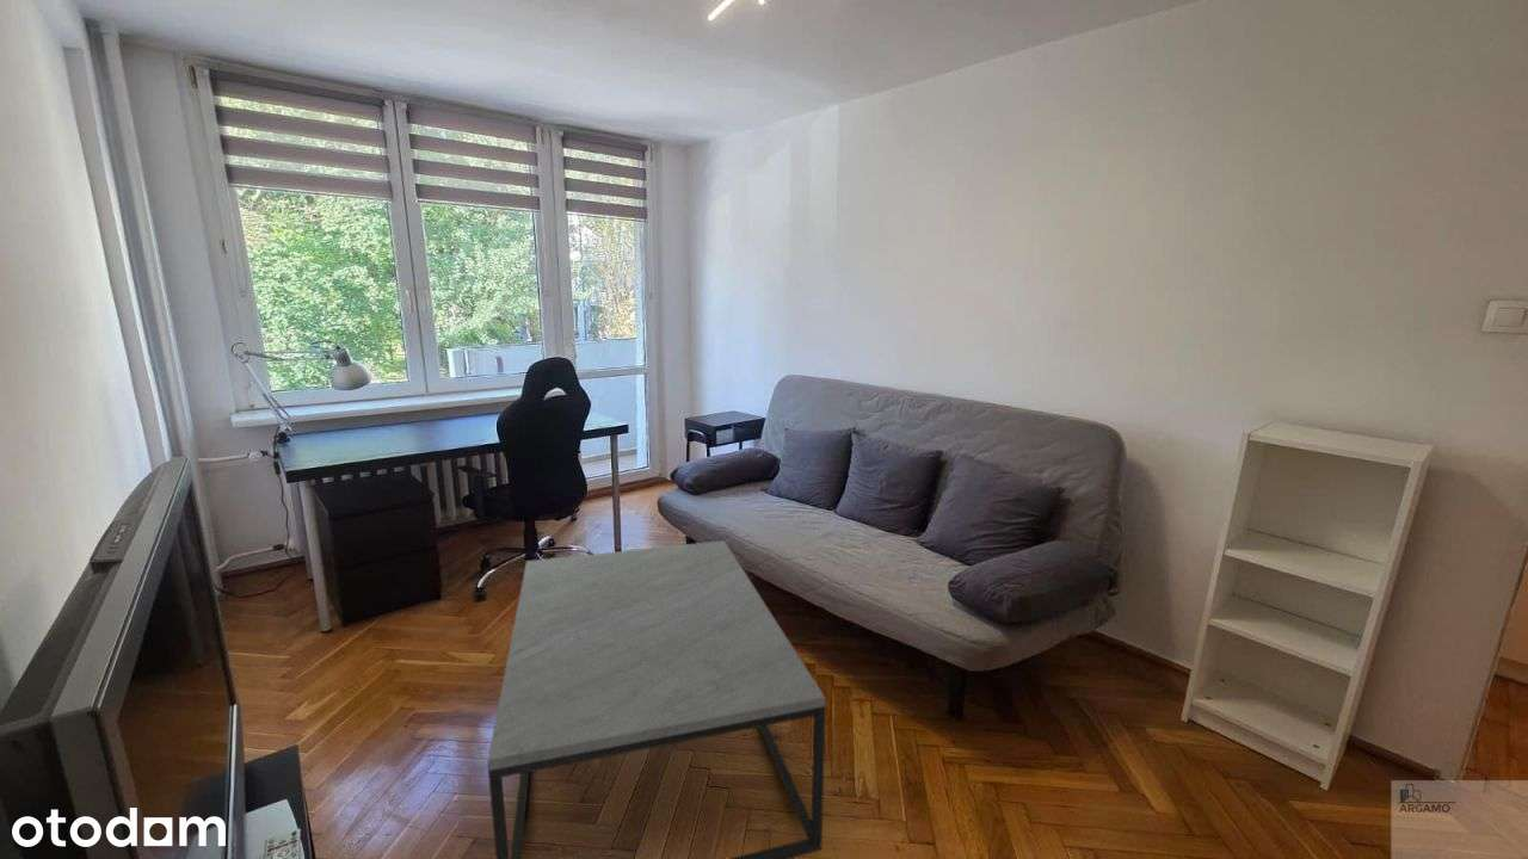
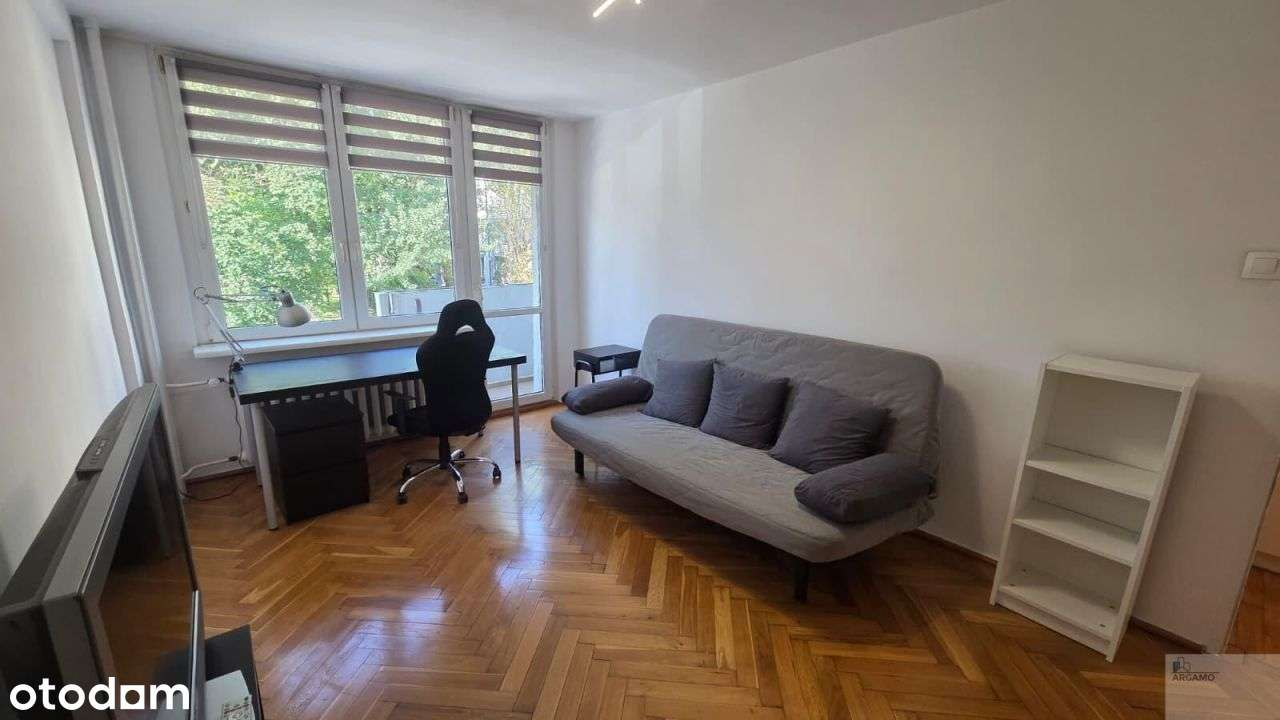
- coffee table (646, 678)
